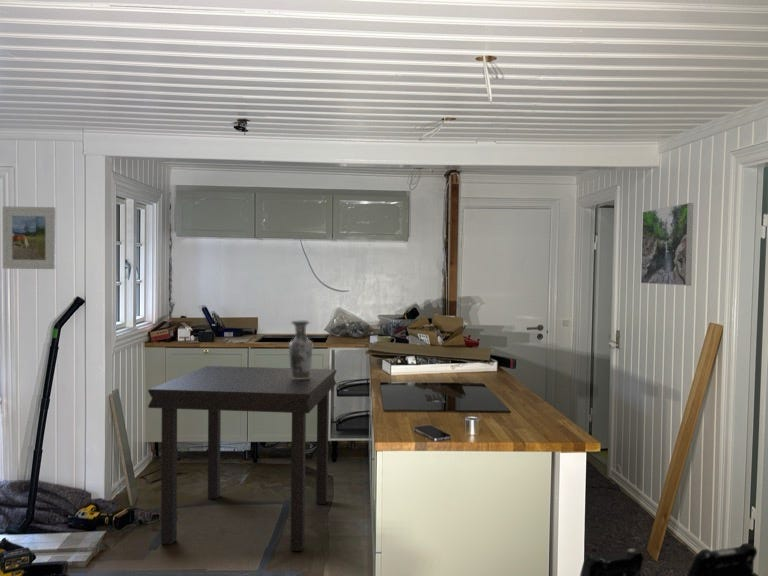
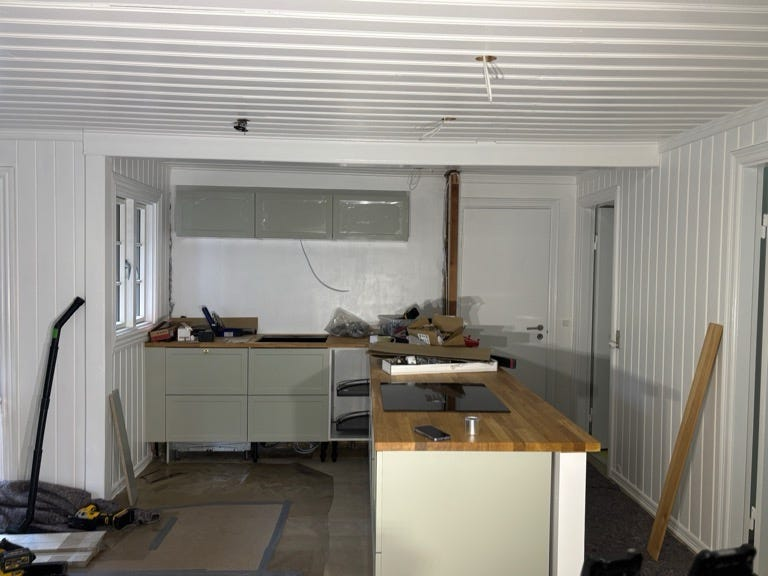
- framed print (665, 246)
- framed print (29, 237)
- dining table (219, 449)
- vase (300, 349)
